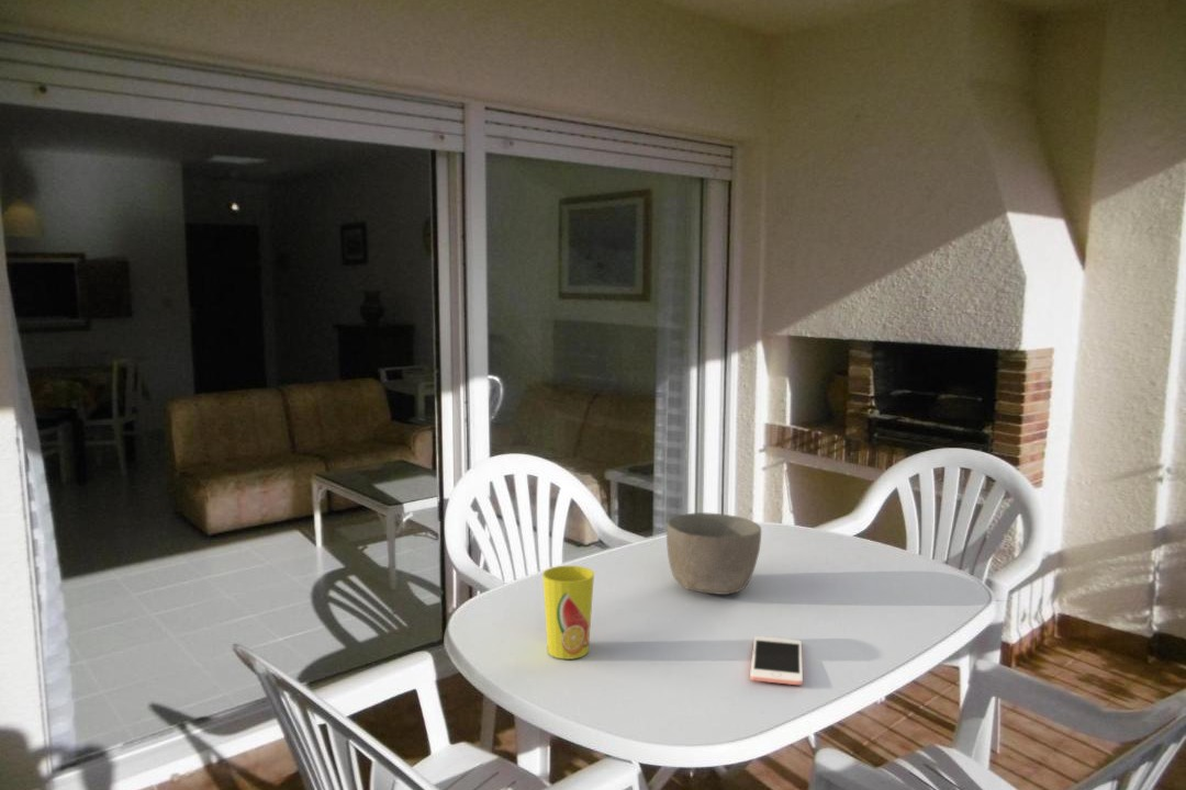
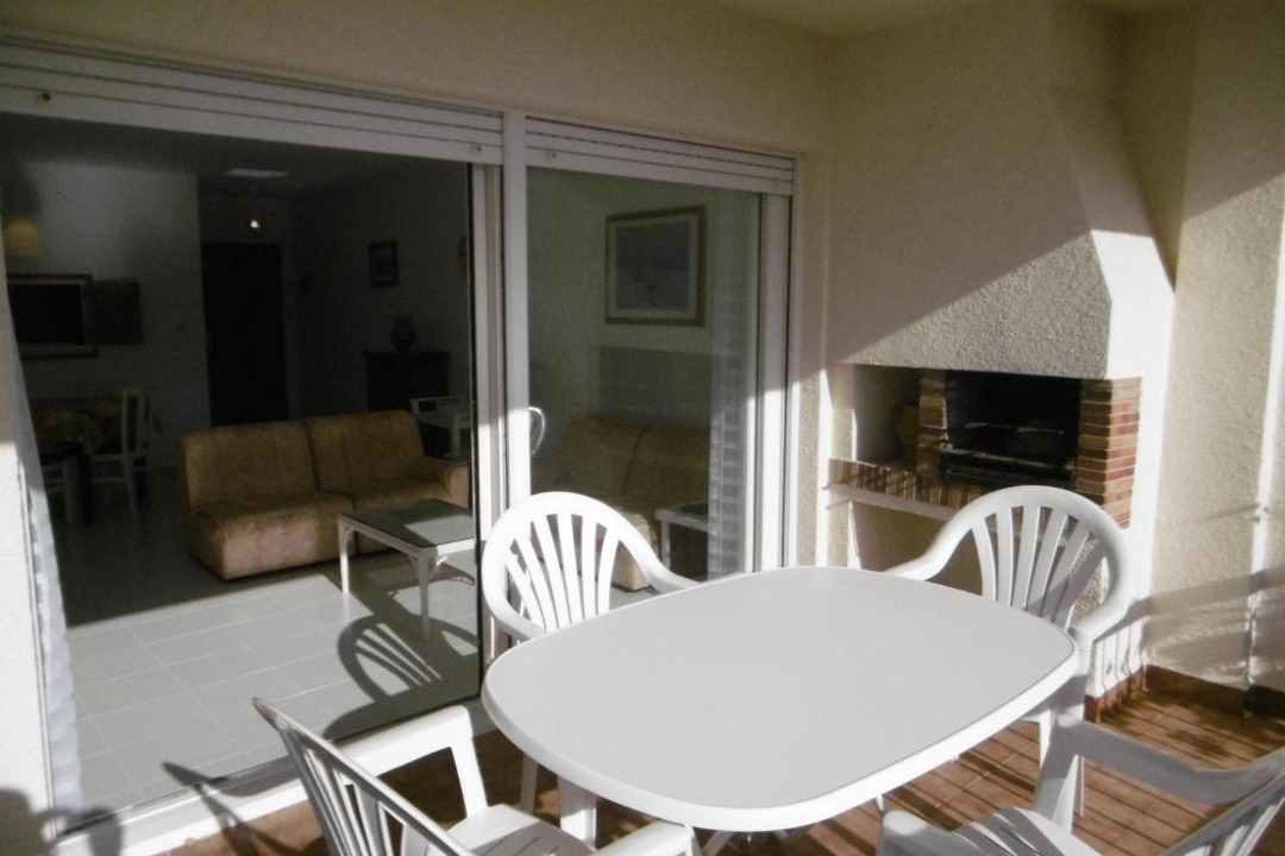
- cup (568, 612)
- bowl (713, 555)
- cell phone (776, 658)
